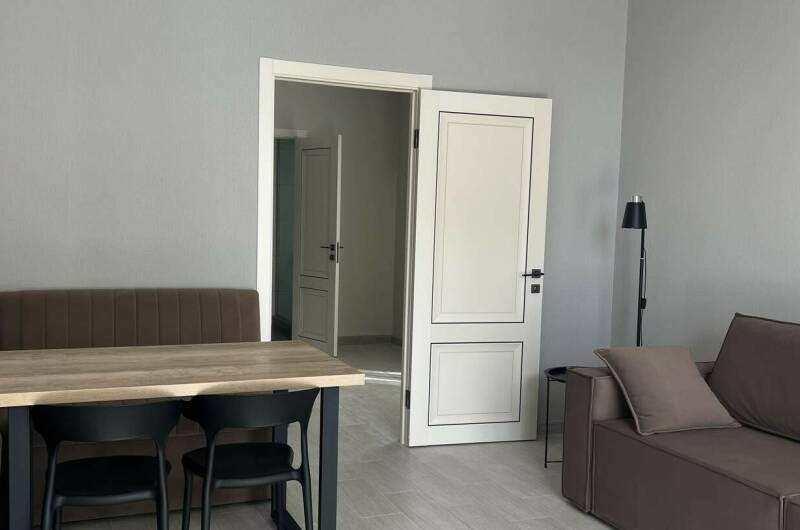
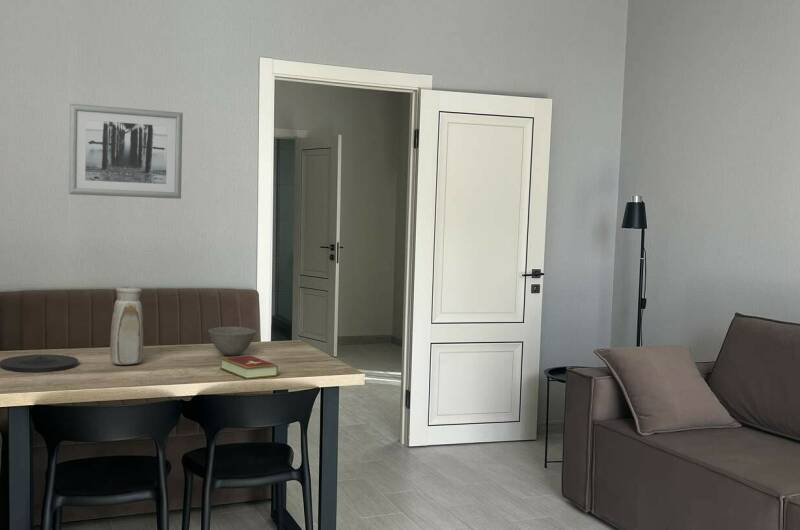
+ bowl (231, 342)
+ wall art (126, 152)
+ hardcover book (248, 366)
+ vase (127, 325)
+ plate (39, 360)
